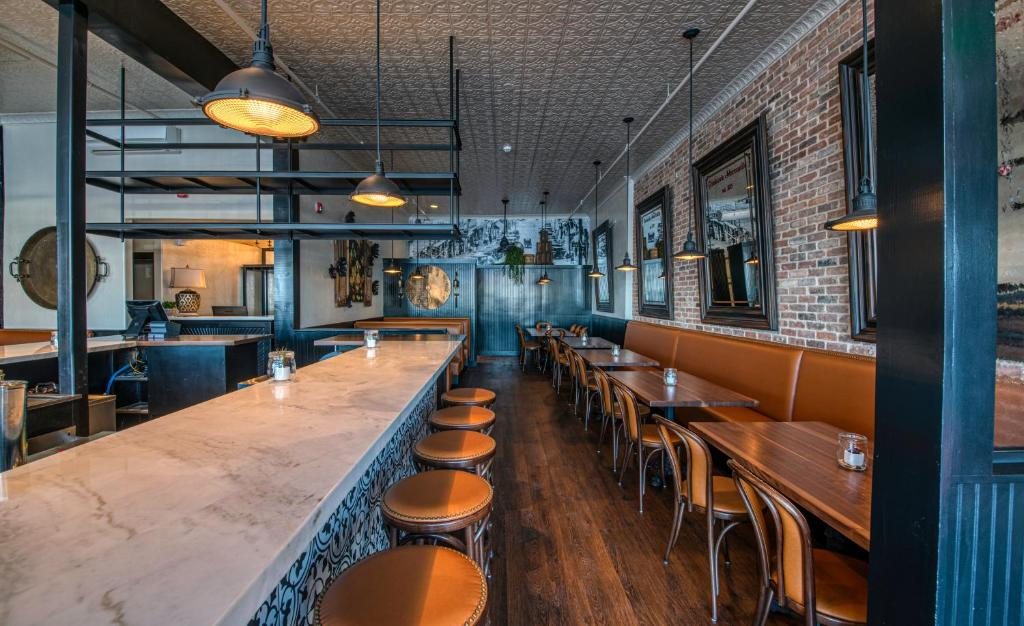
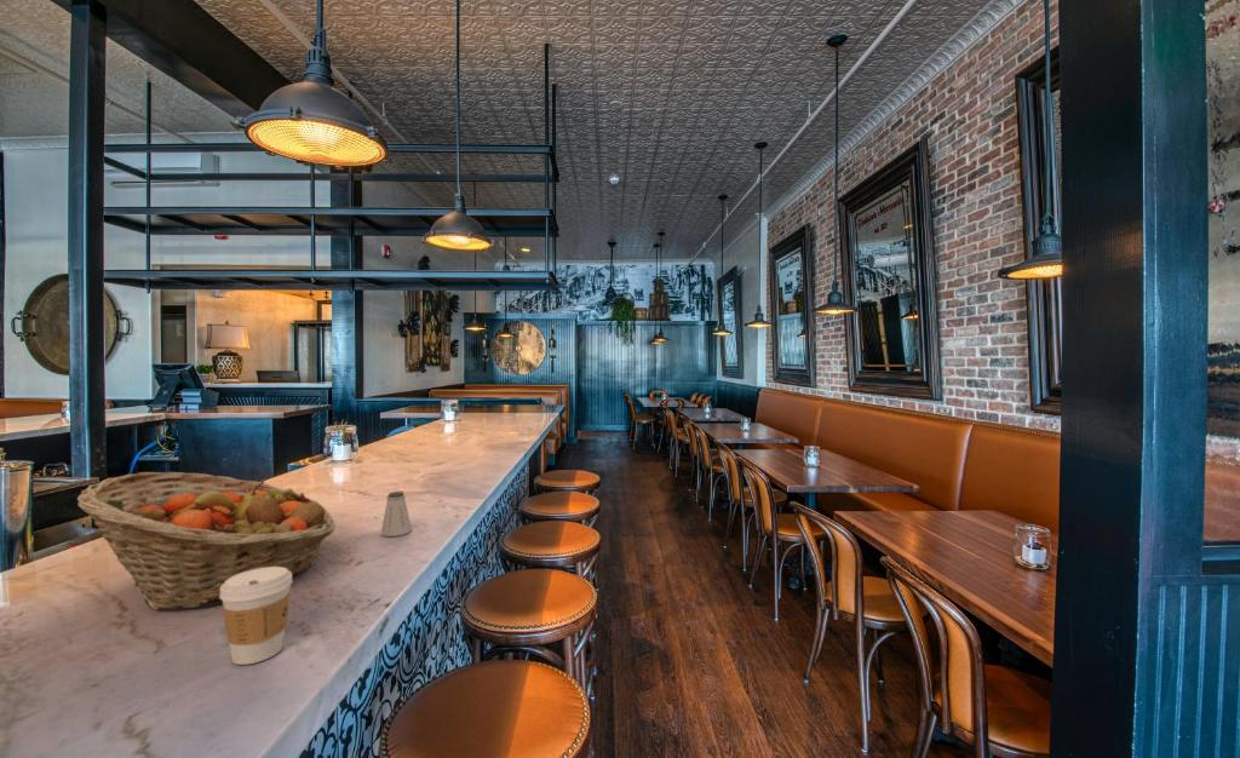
+ coffee cup (257, 613)
+ fruit basket (223, 523)
+ saltshaker (396, 512)
